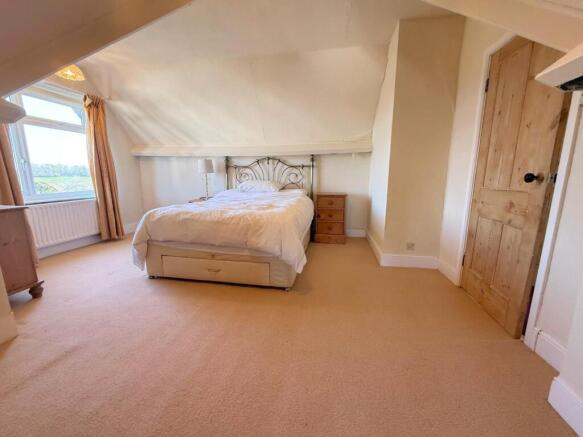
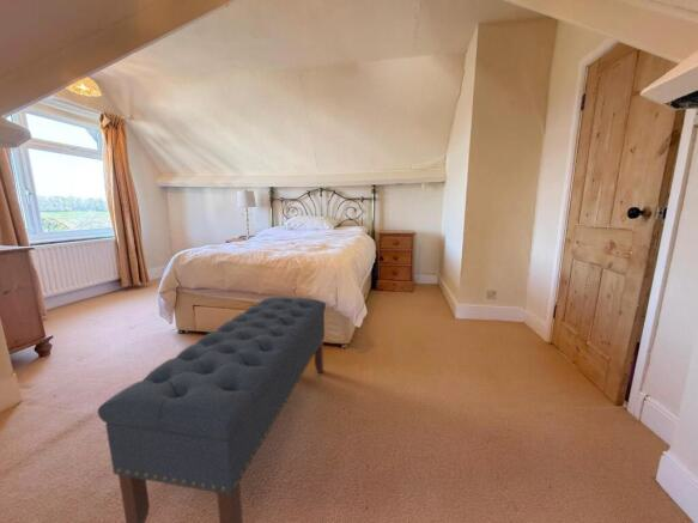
+ bench (256, 377)
